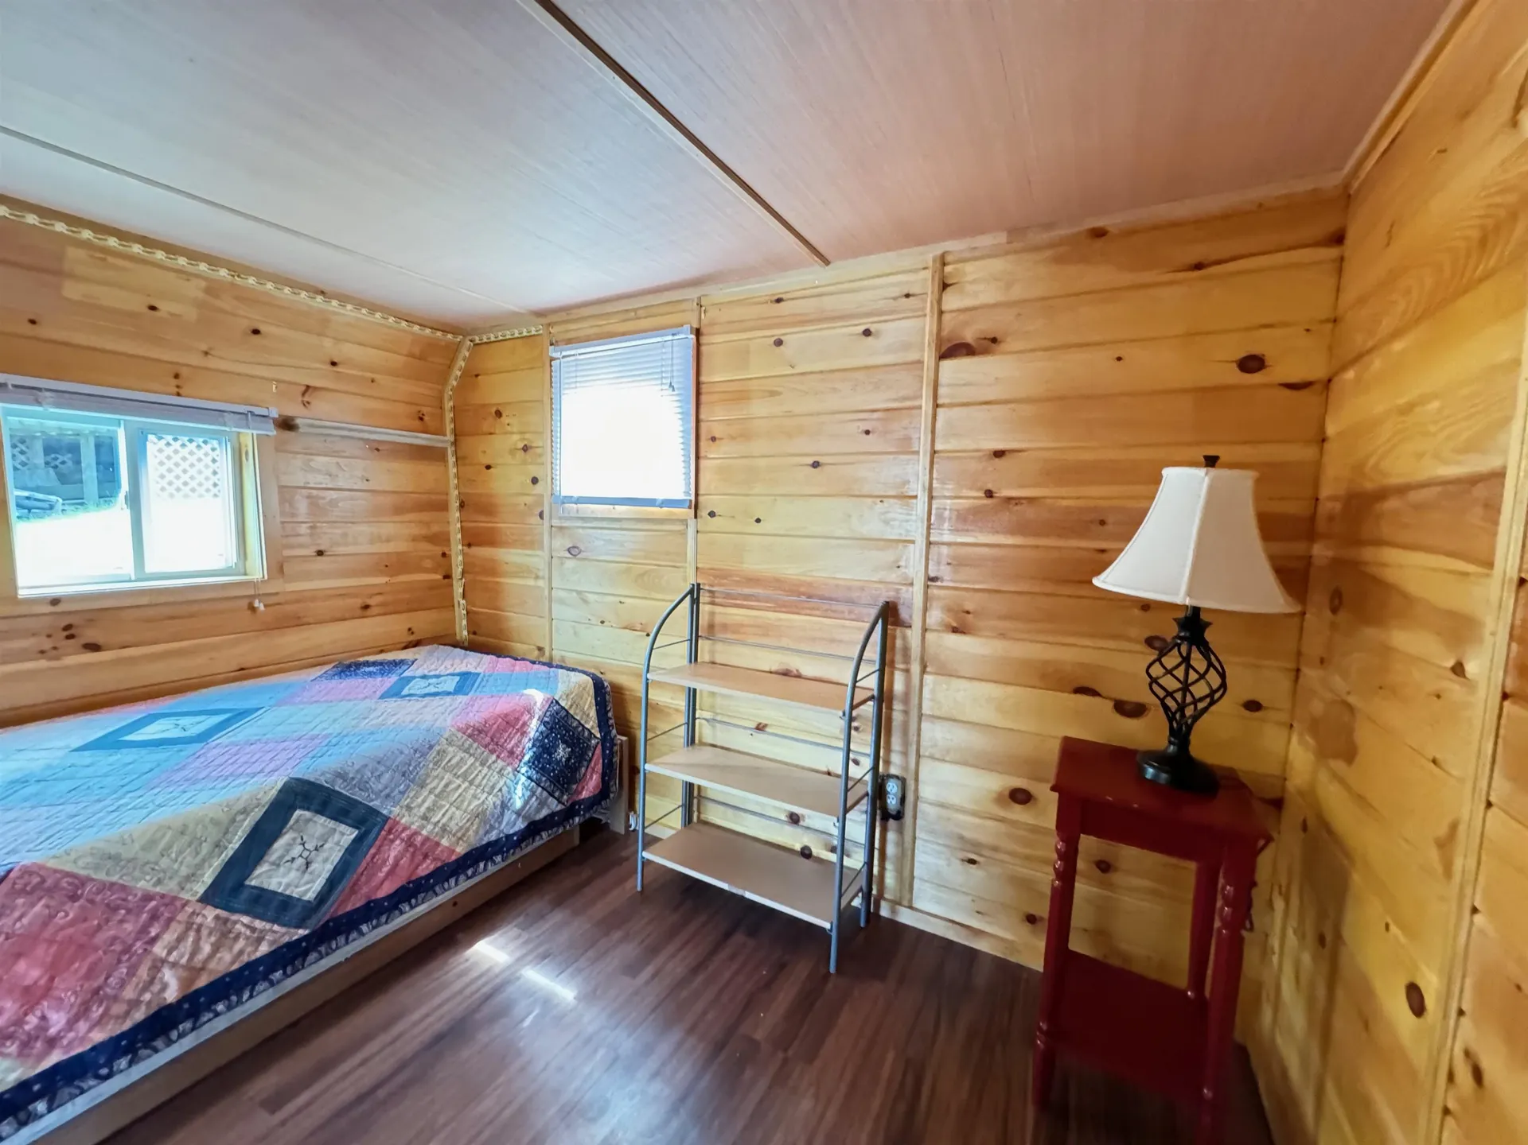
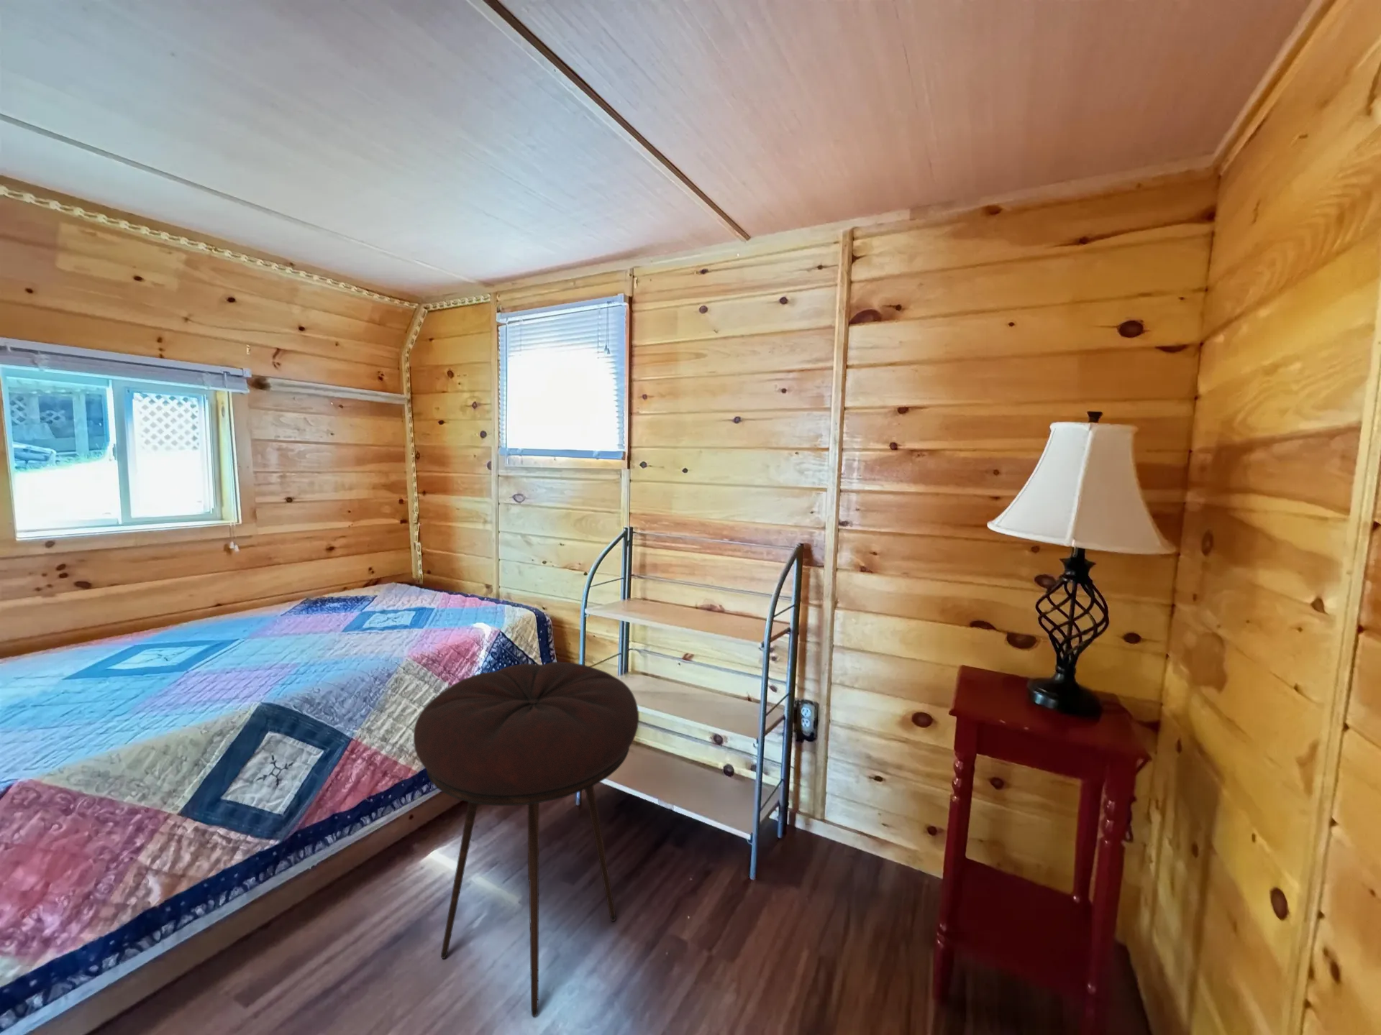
+ stool (532, 813)
